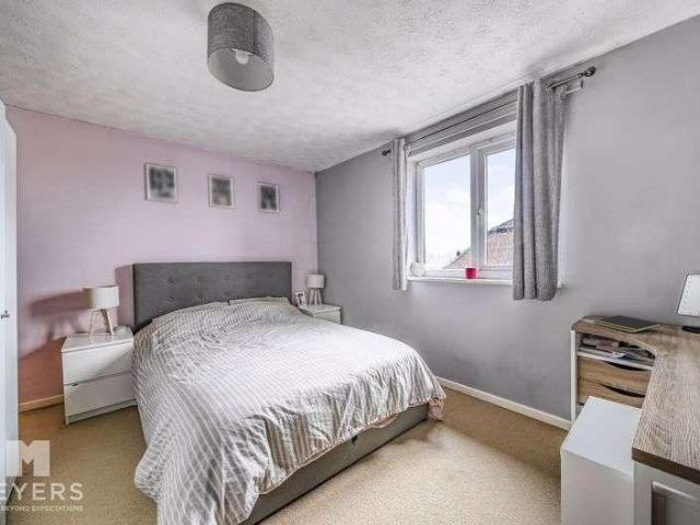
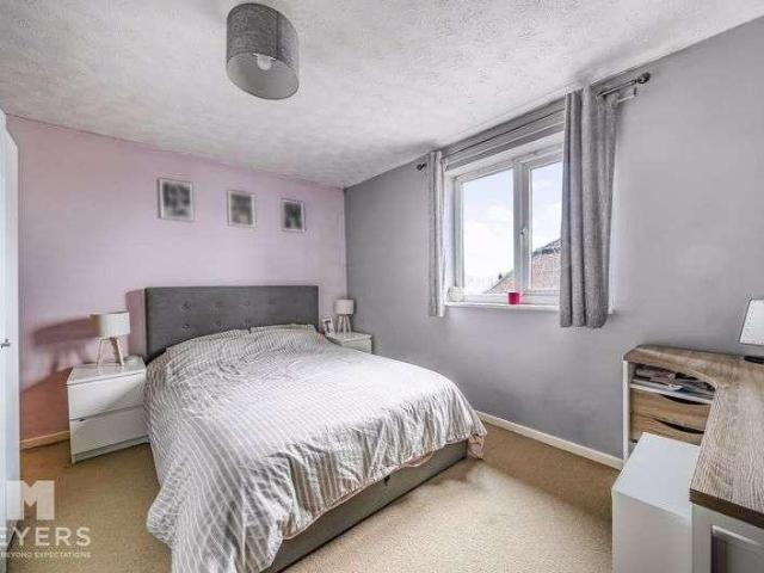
- notepad (625, 323)
